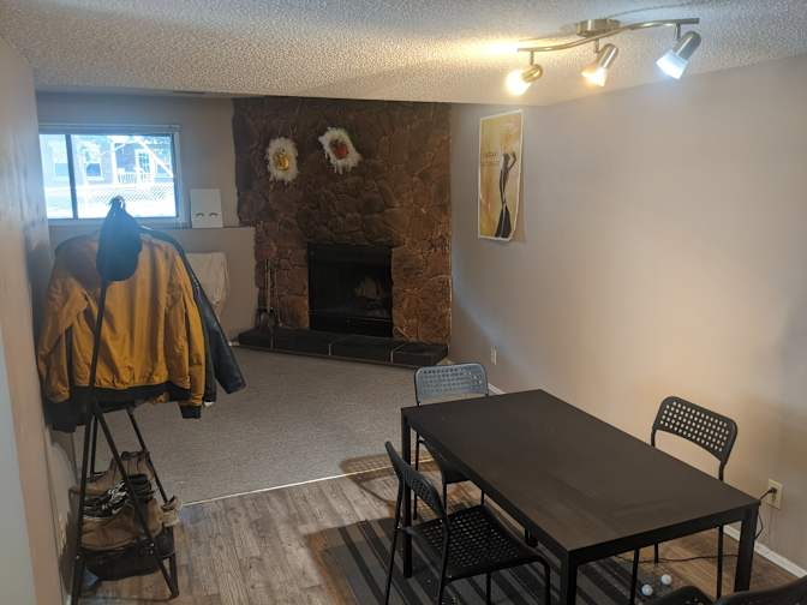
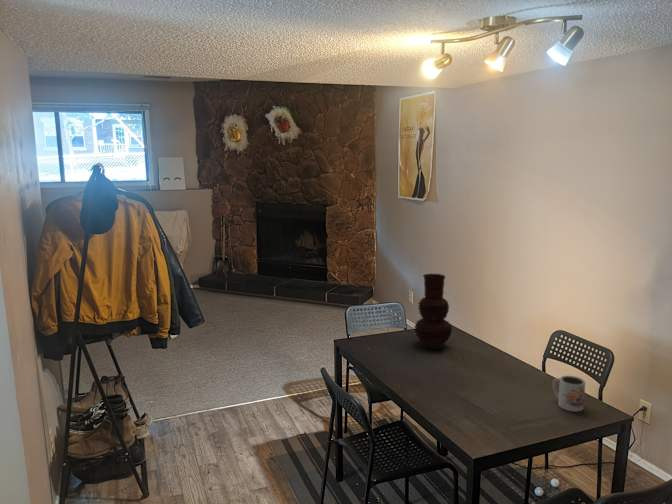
+ vase (433, 311)
+ mug (567, 391)
